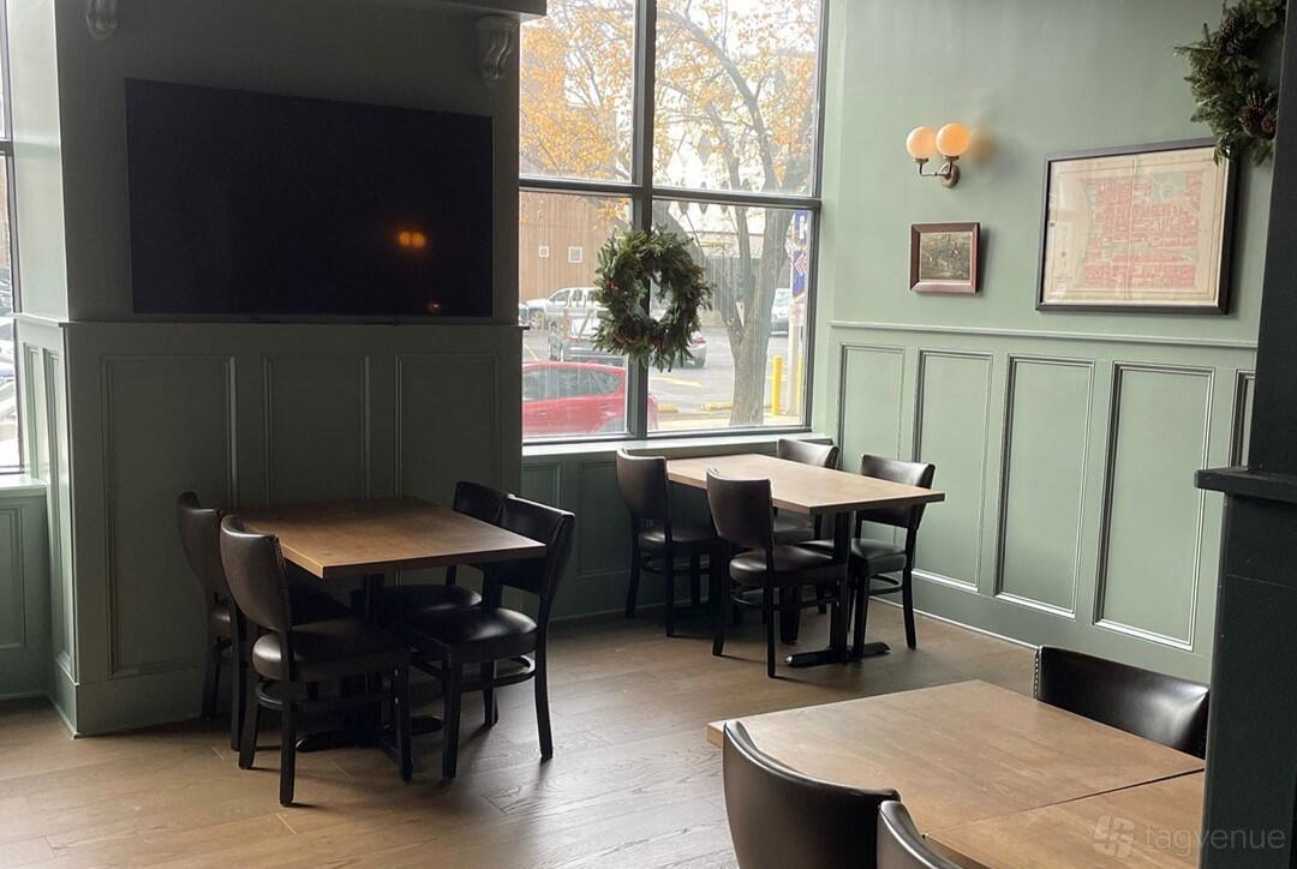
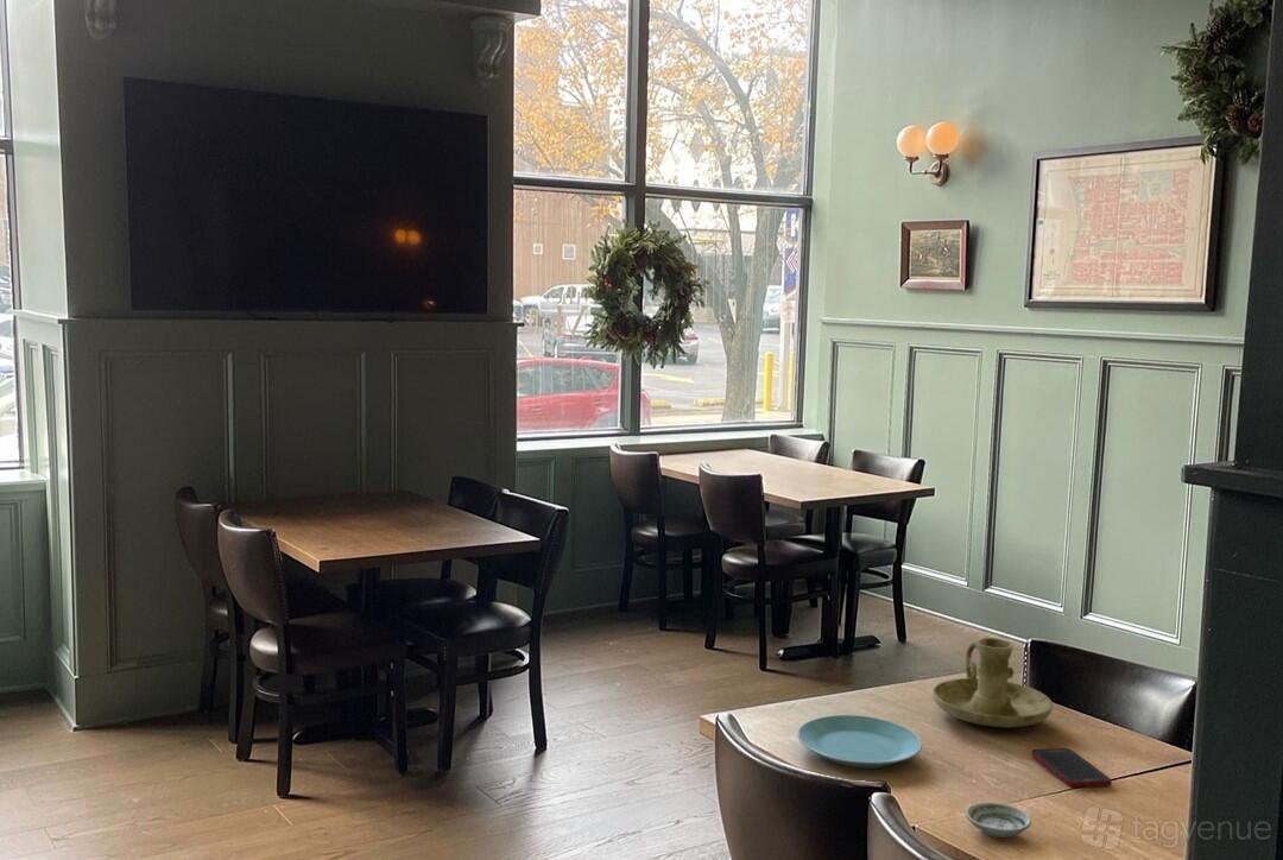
+ saucer (997, 822)
+ plate (858, 744)
+ cell phone (1069, 766)
+ candle holder (988, 675)
